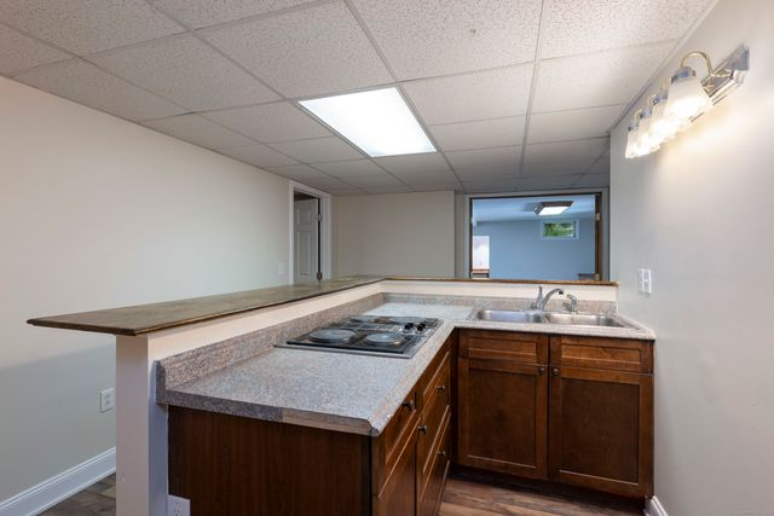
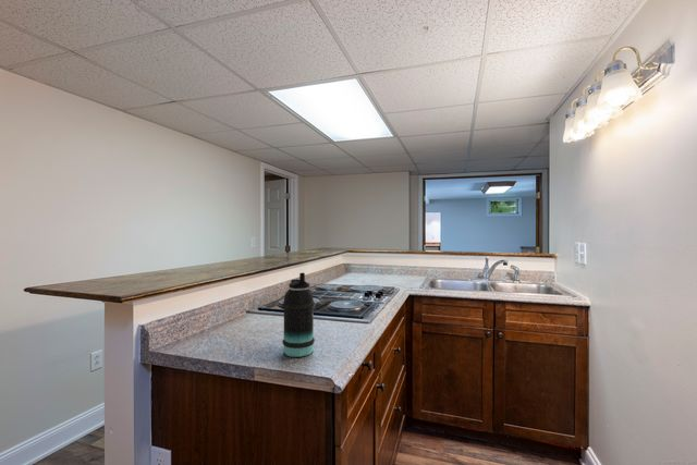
+ bottle (296, 310)
